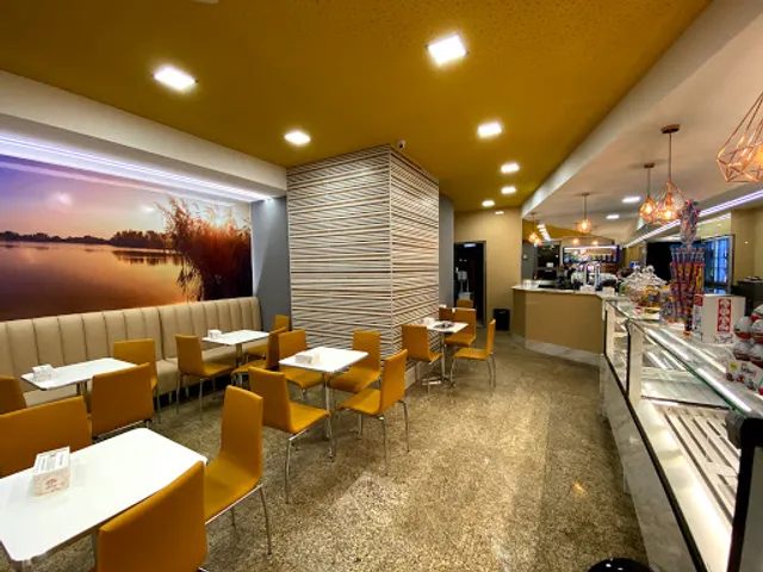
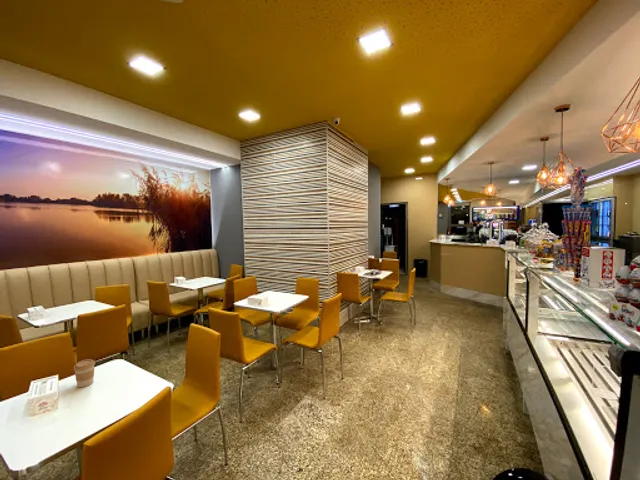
+ coffee cup (84, 372)
